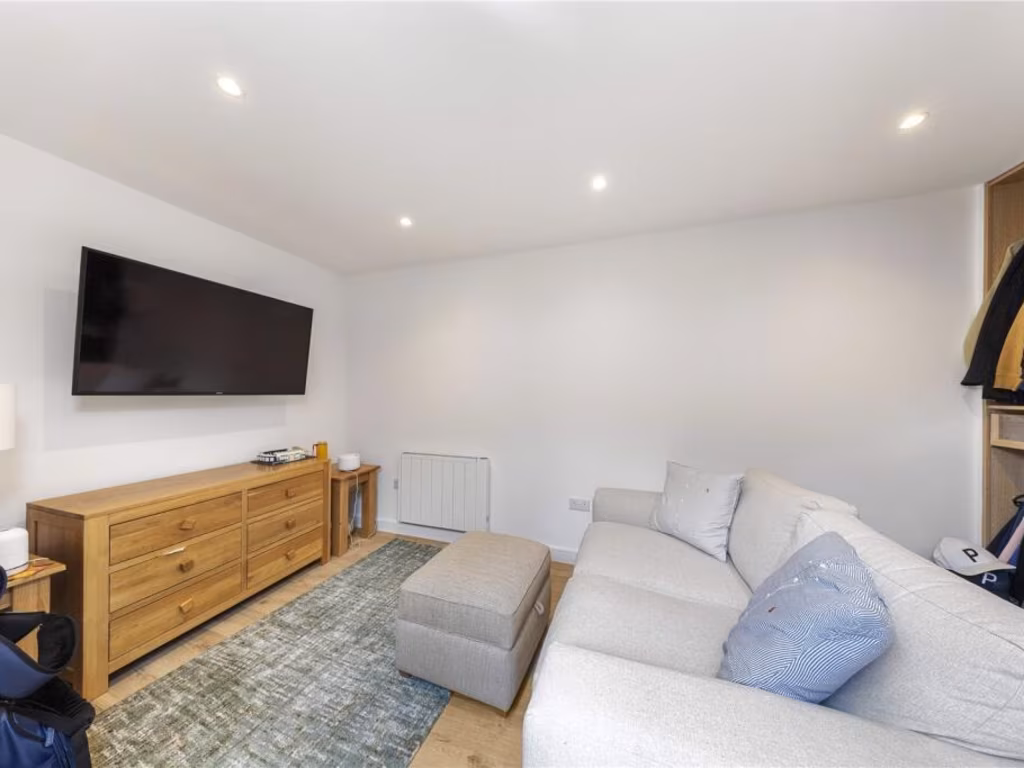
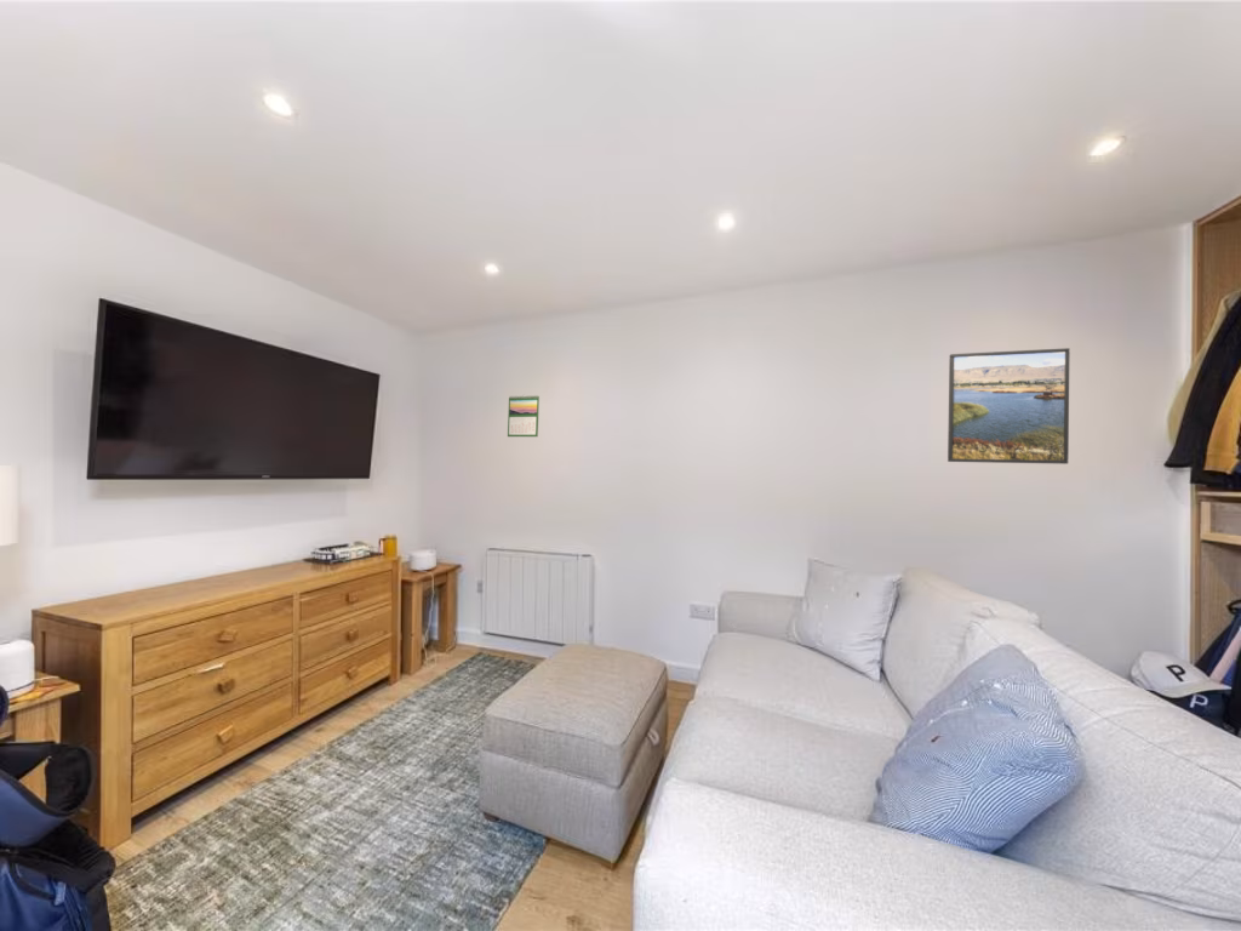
+ calendar (522, 416)
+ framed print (1006, 406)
